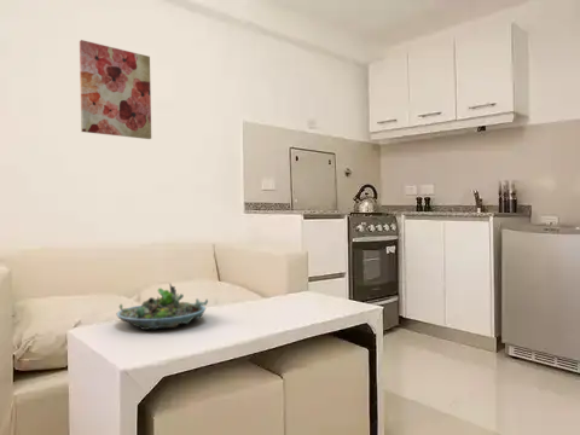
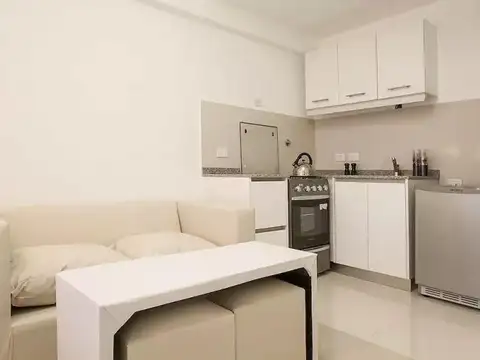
- wall art (117, 92)
- succulent planter (162, 303)
